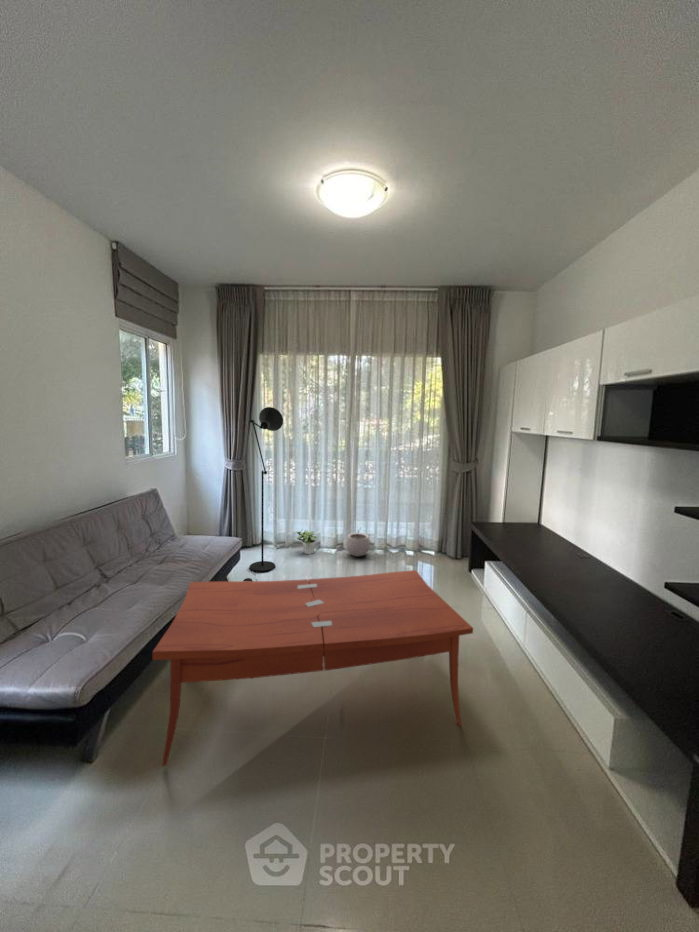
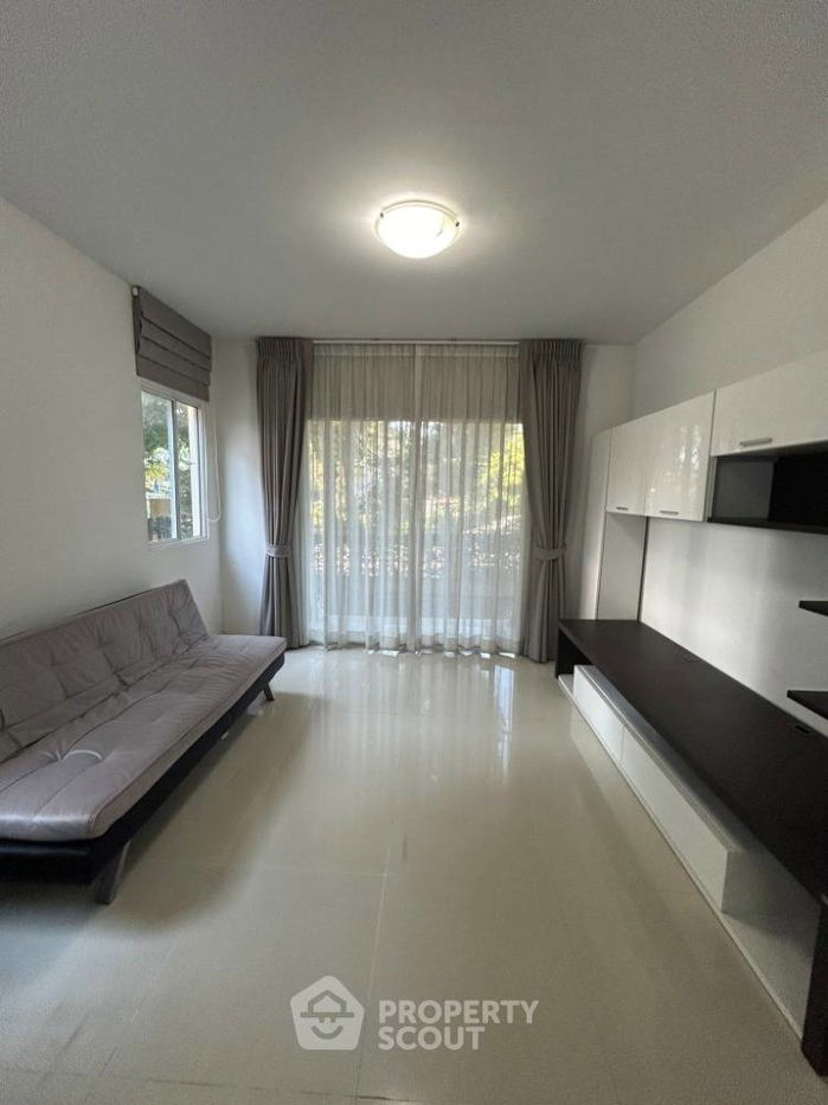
- plant pot (358, 541)
- potted plant (306, 541)
- coffee table (312, 643)
- floor lamp (262, 491)
